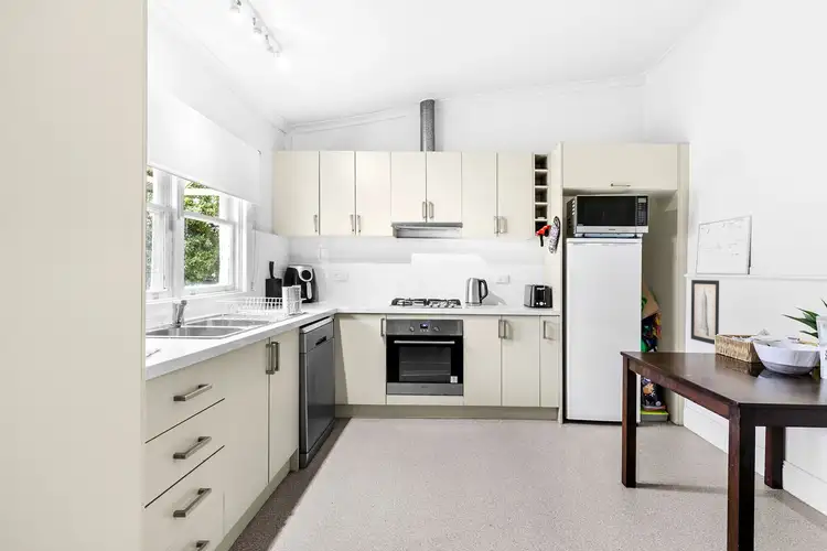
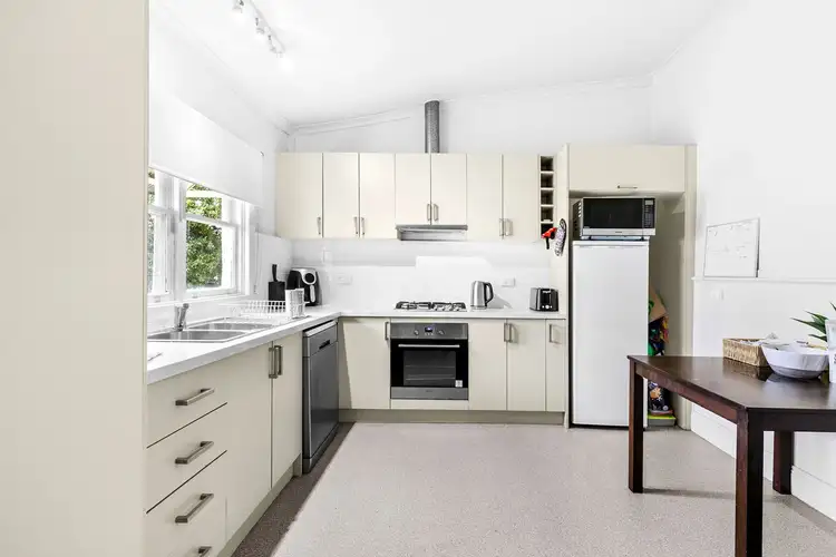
- wall art (704, 311)
